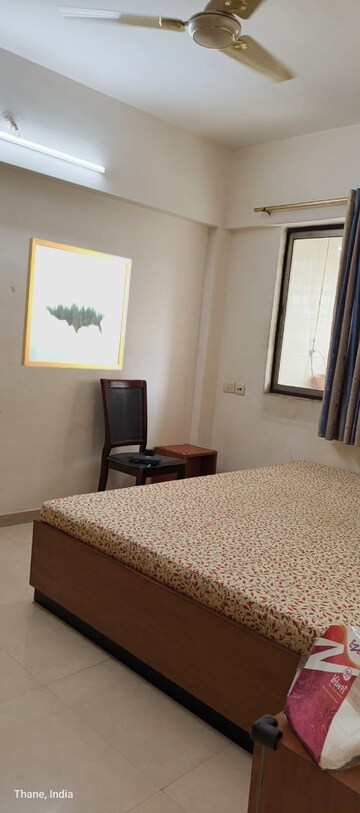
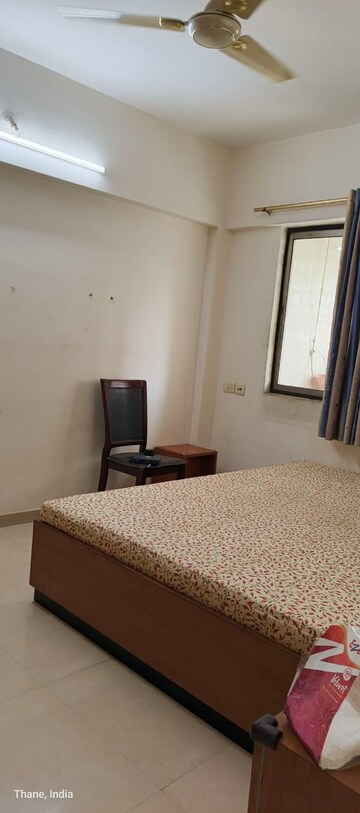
- wall art (79, 309)
